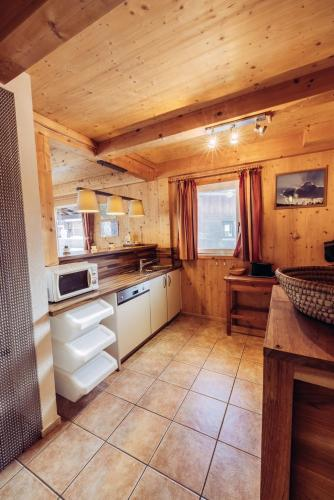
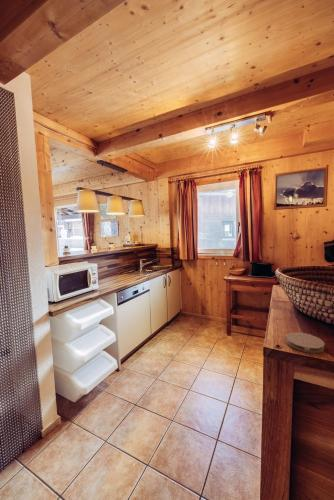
+ coaster (304, 341)
